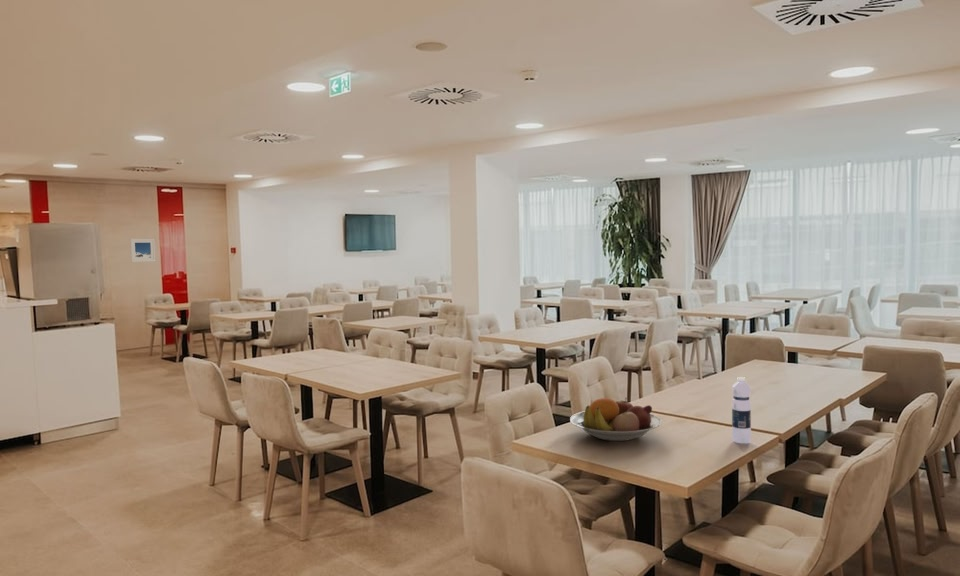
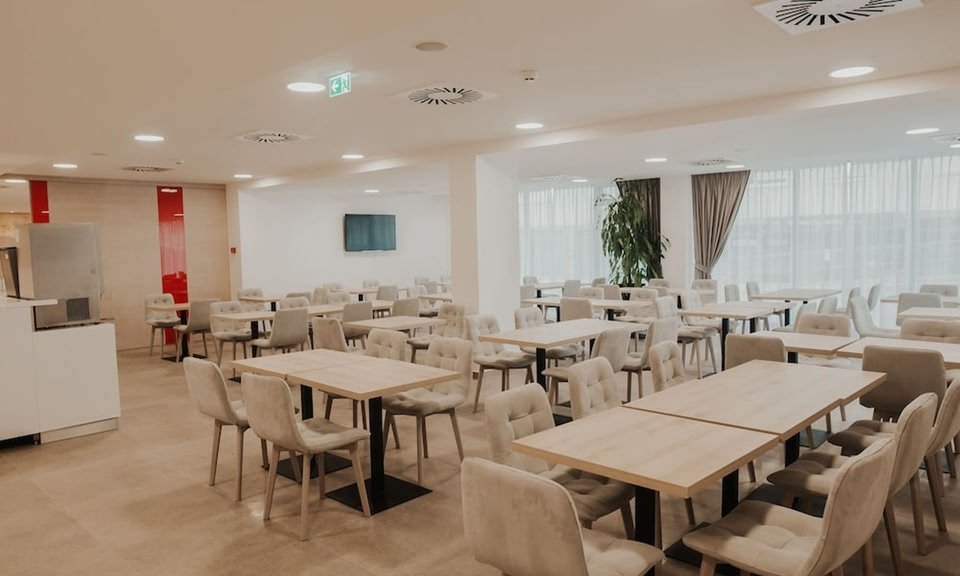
- water bottle (741, 409)
- fruit bowl (615, 416)
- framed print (142, 250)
